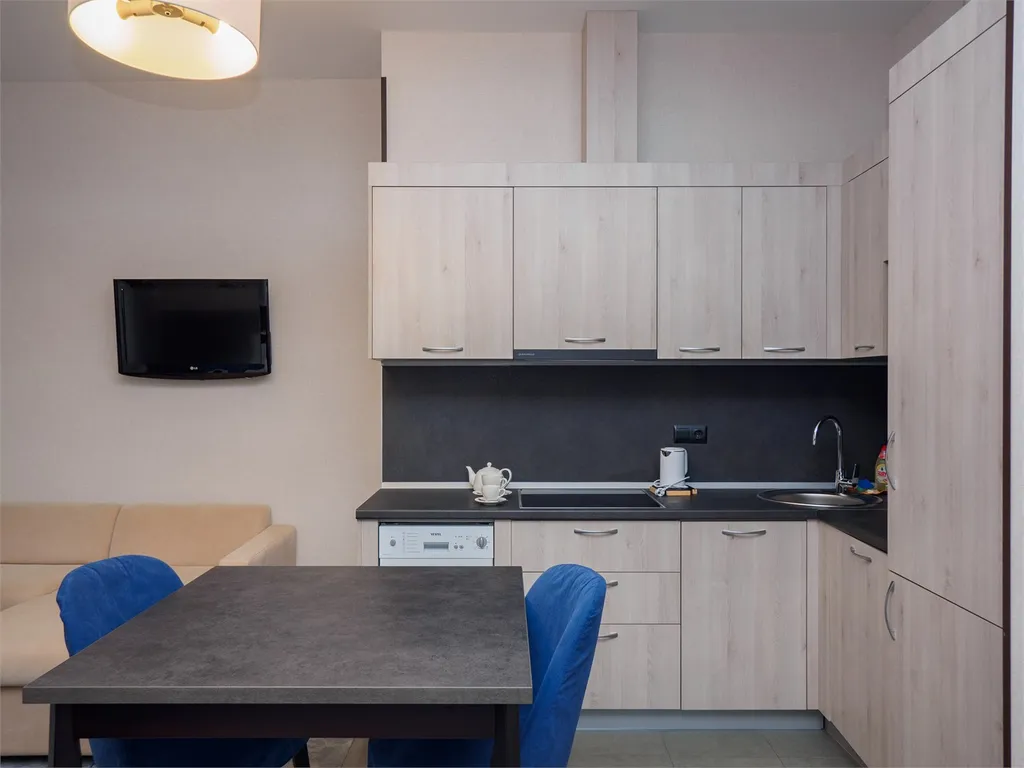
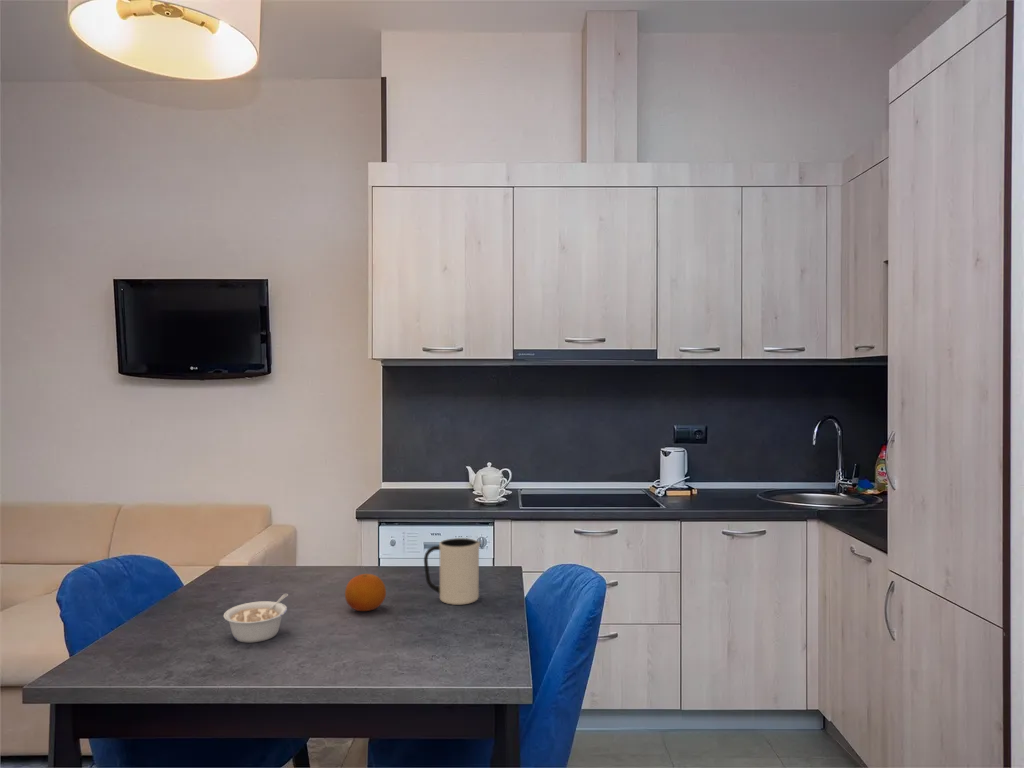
+ pitcher (454, 571)
+ legume (256, 619)
+ fruit (365, 592)
